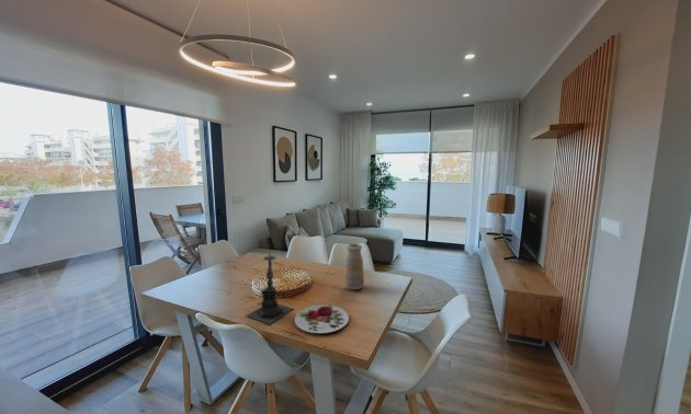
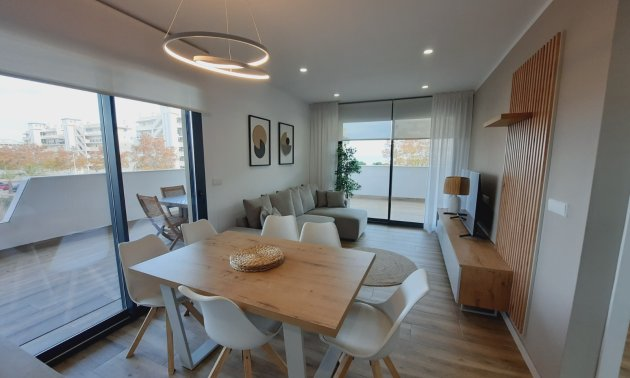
- candle holder (269, 280)
- plate (321, 317)
- vase (354, 266)
